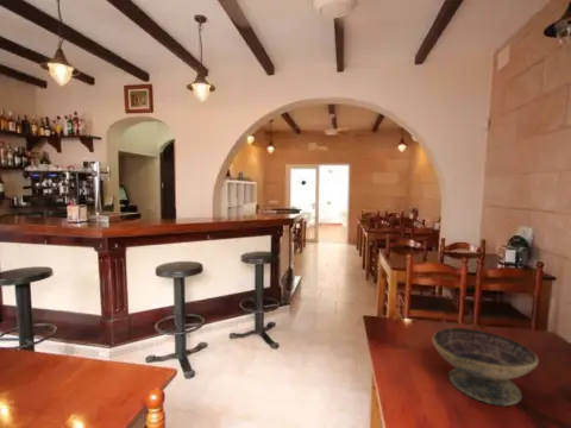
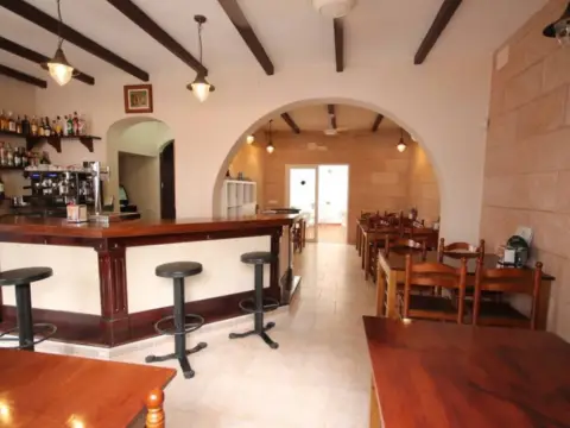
- decorative bowl (479, 363)
